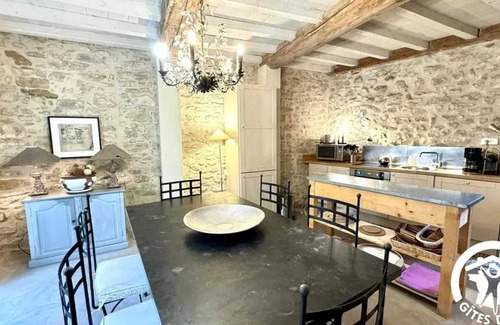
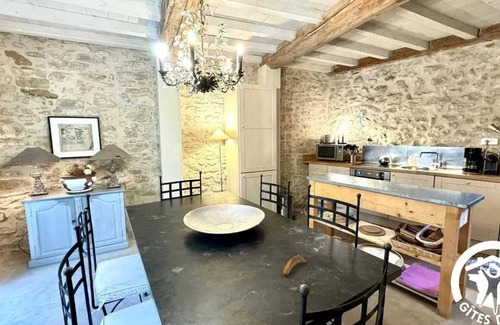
+ banana (293, 264)
